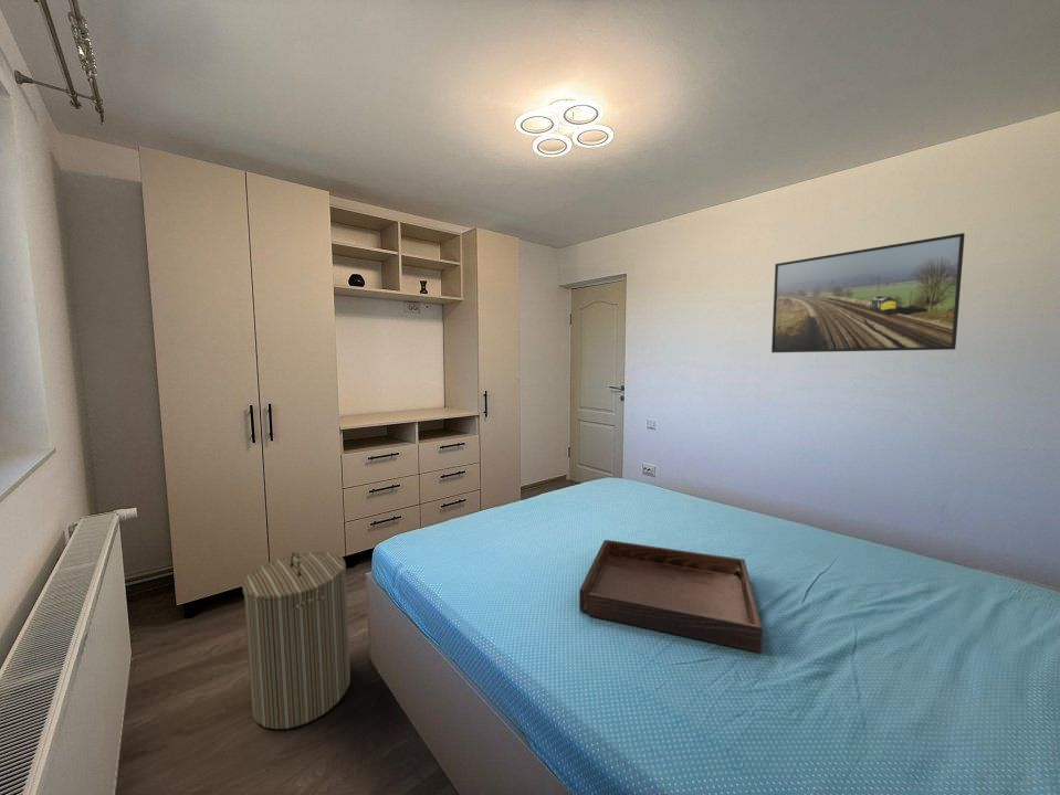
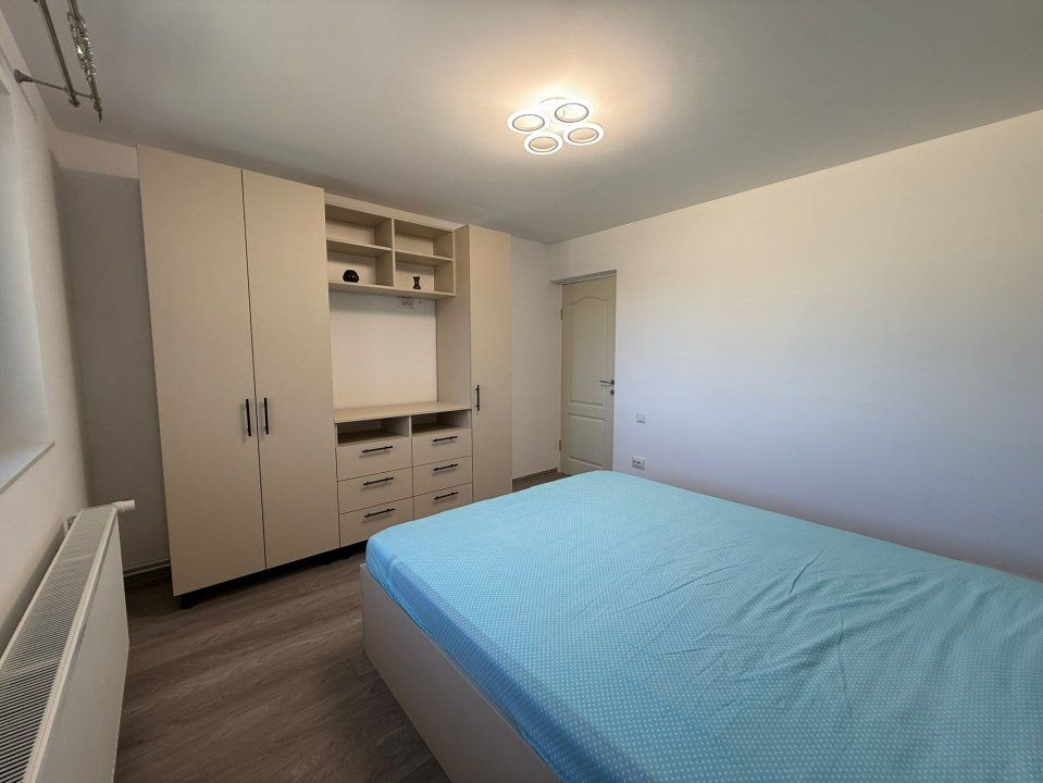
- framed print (854, 301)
- laundry hamper (298, 623)
- serving tray (667, 584)
